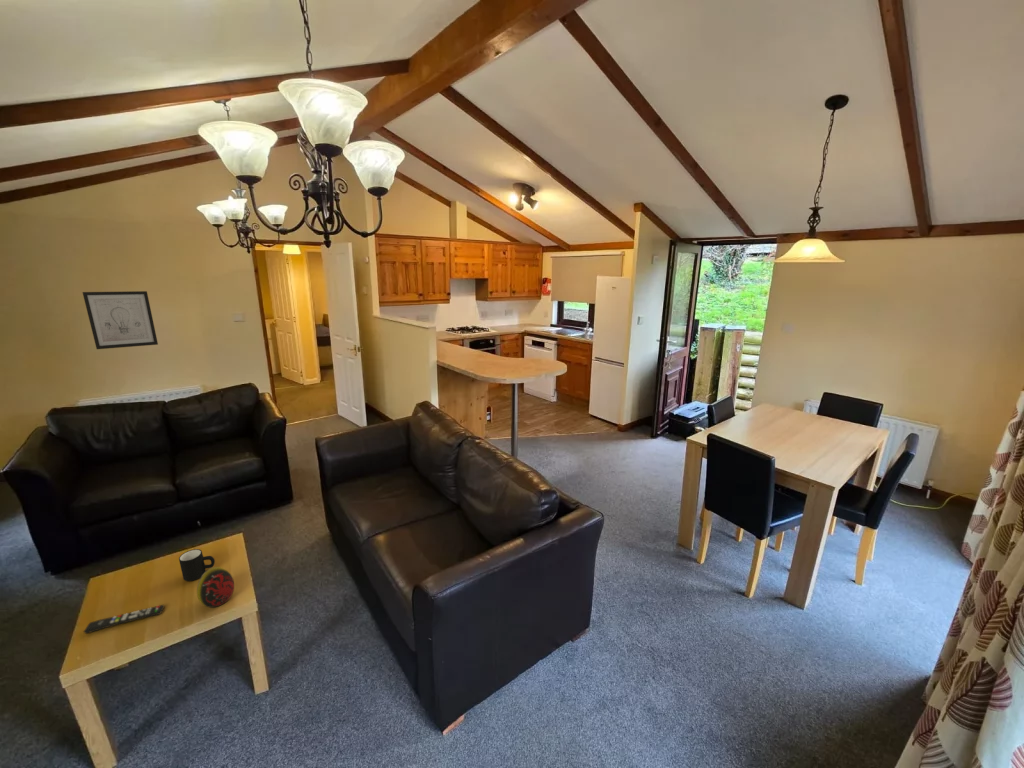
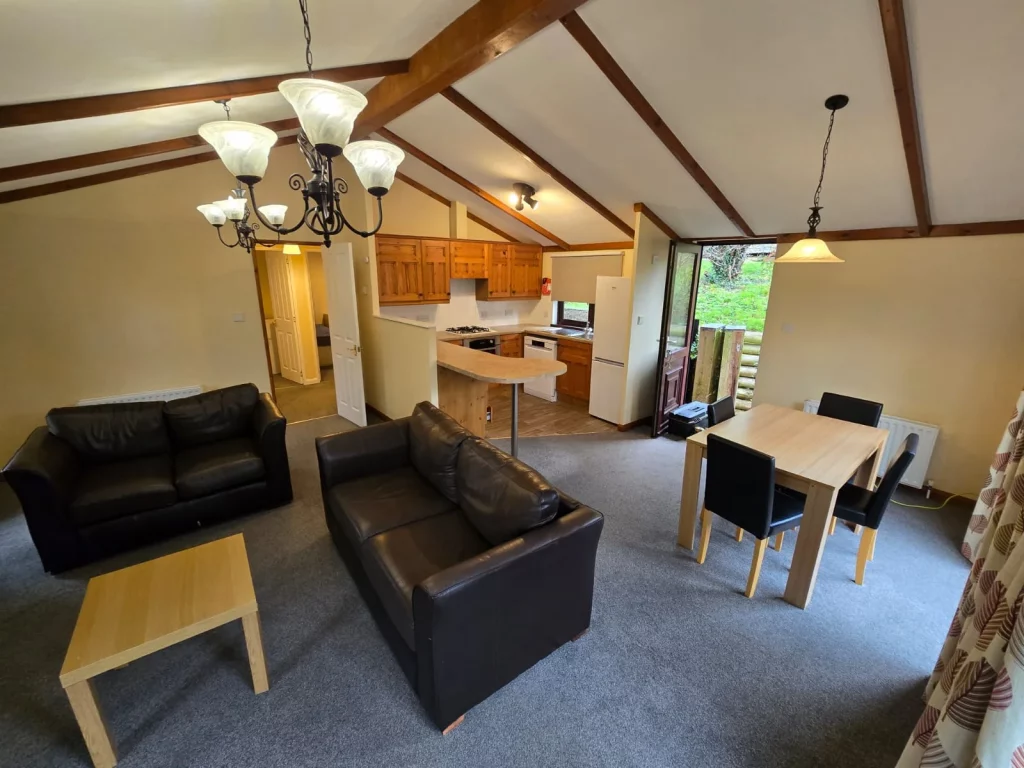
- mug (198, 564)
- decorative egg (215, 584)
- remote control (125, 618)
- wall art (122, 319)
